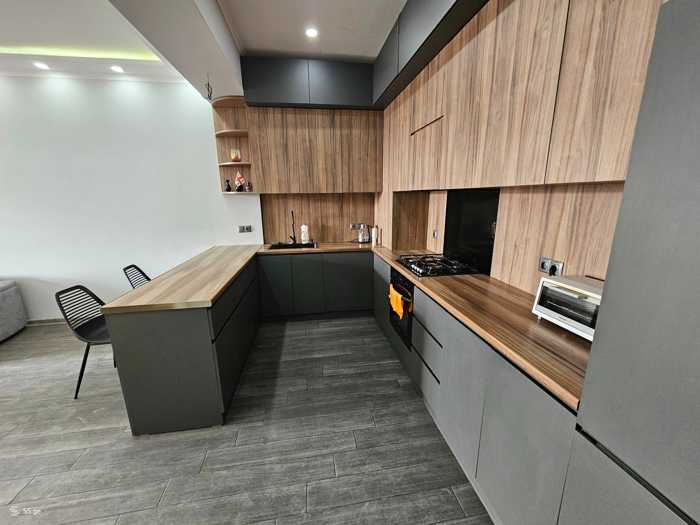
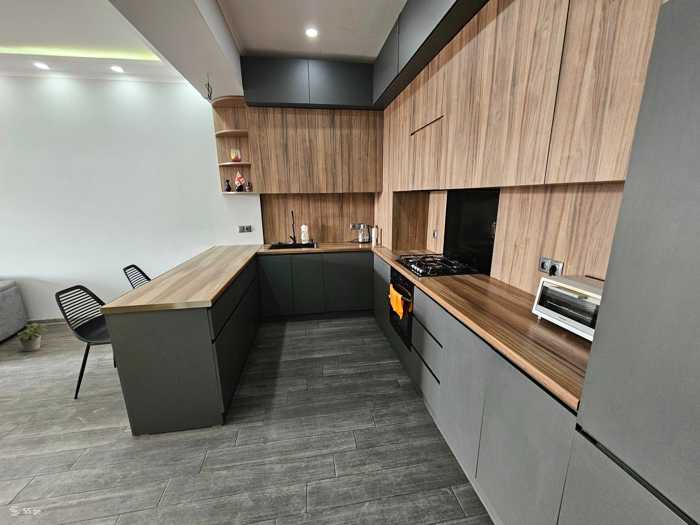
+ potted plant (34, 337)
